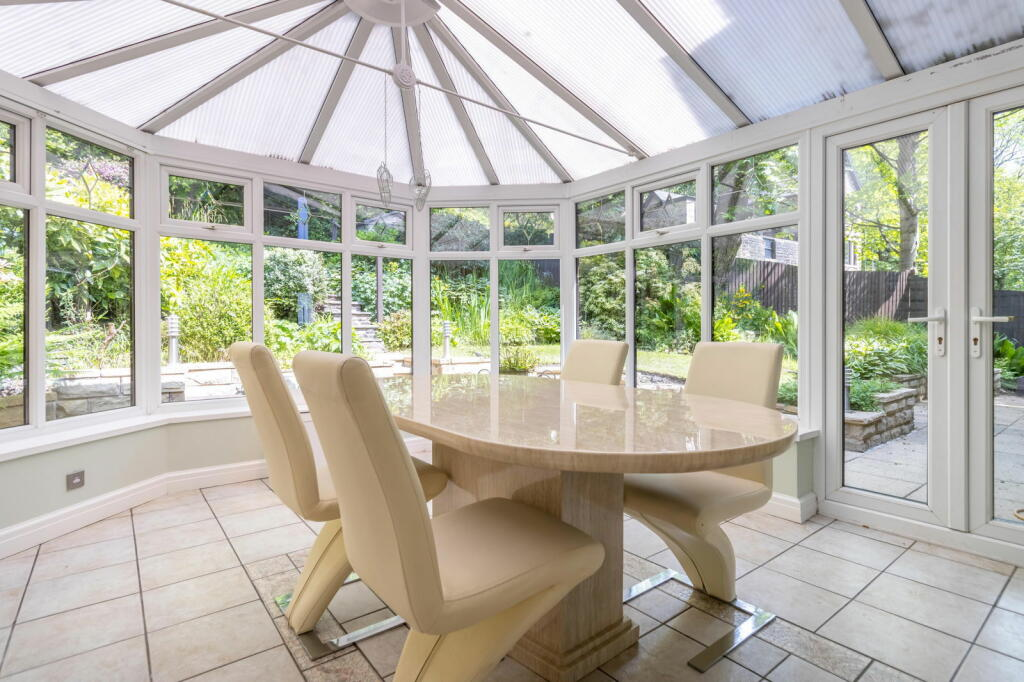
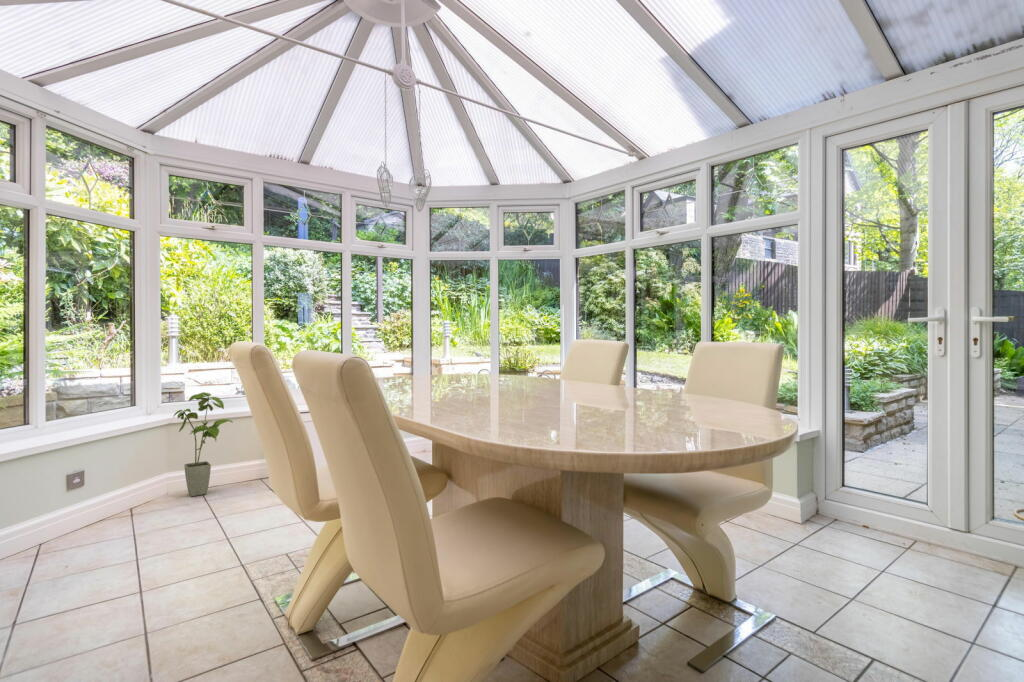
+ house plant (204, 442)
